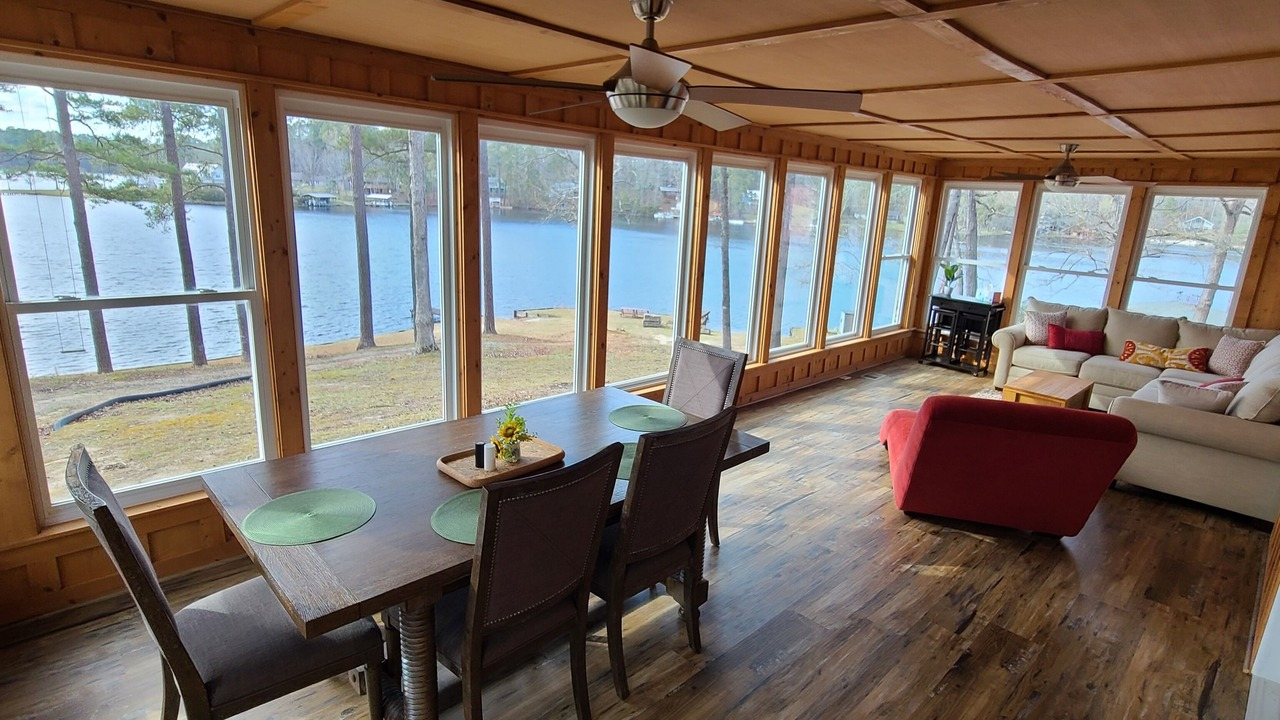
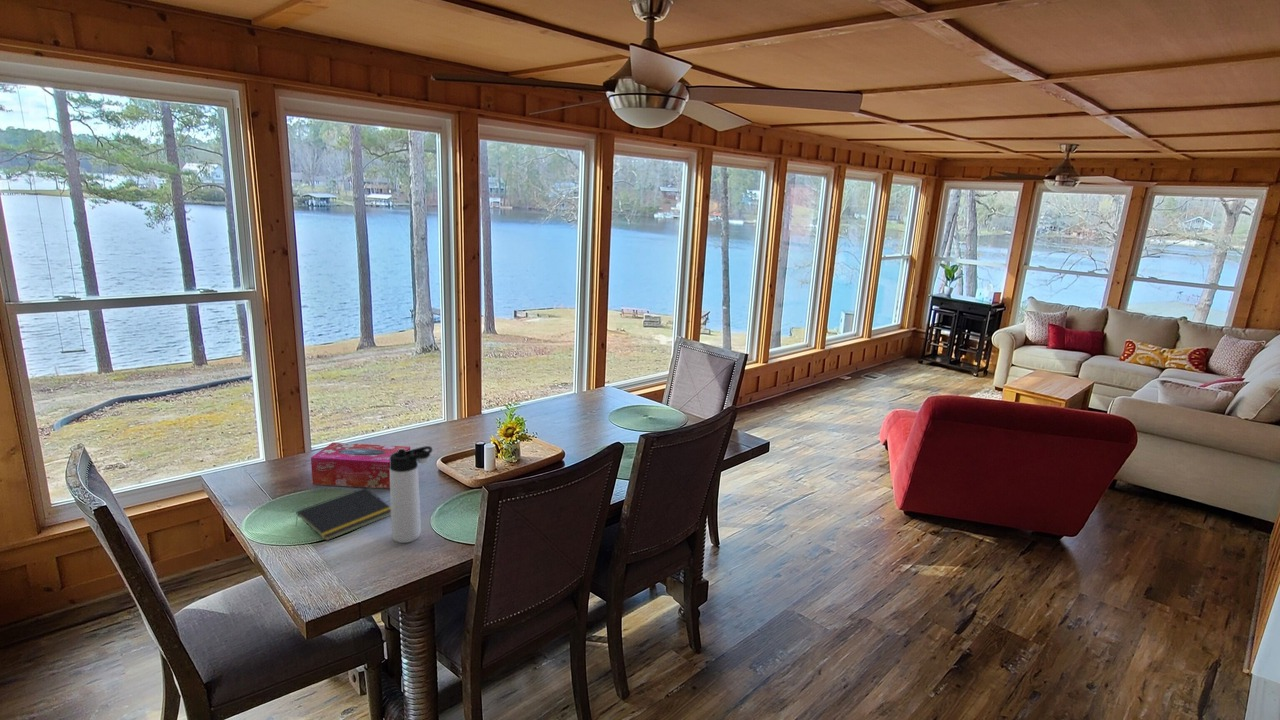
+ notepad (347, 512)
+ tissue box (362, 465)
+ thermos bottle (411, 493)
